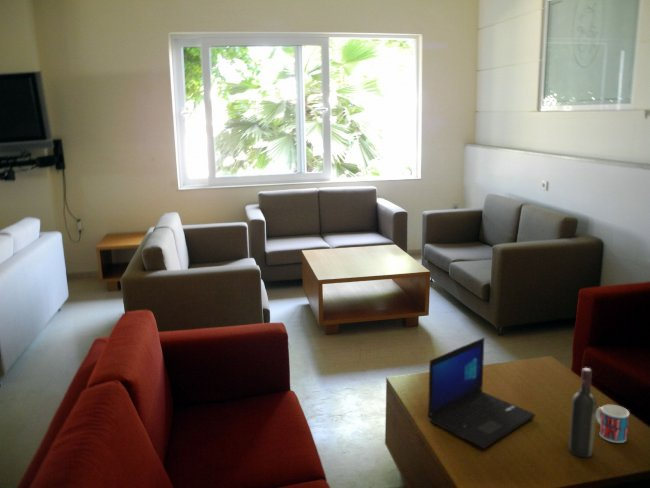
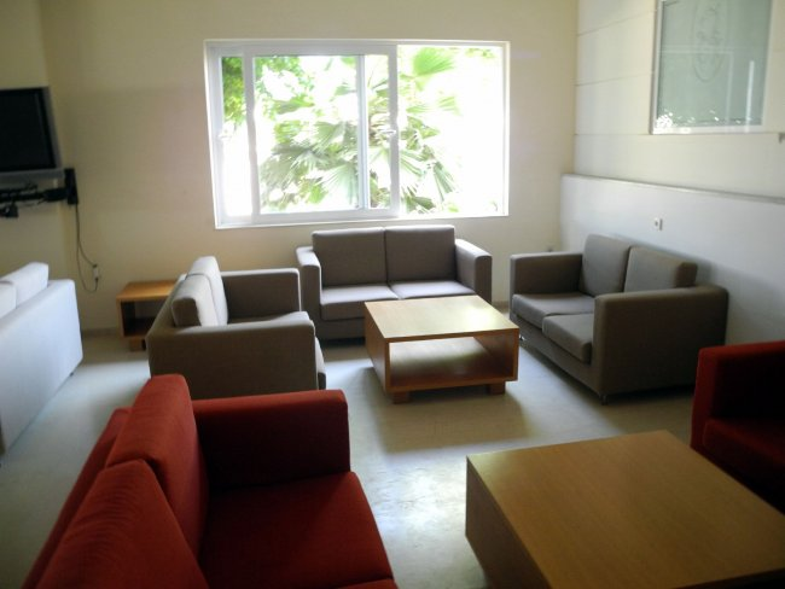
- wine bottle (583, 410)
- mug (609, 421)
- laptop (481, 388)
